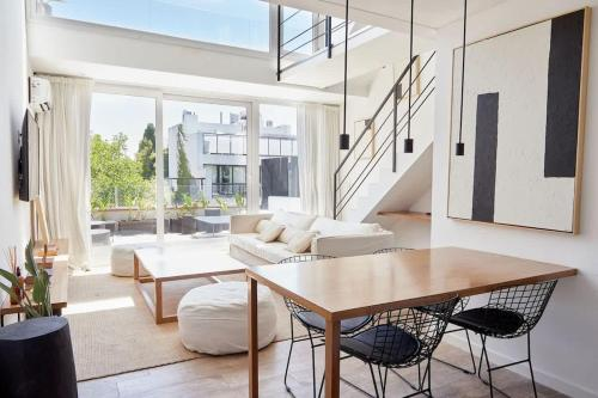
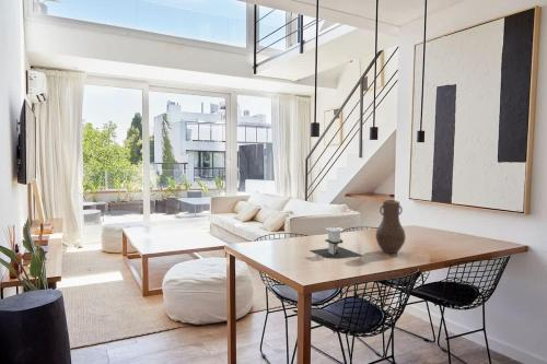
+ vase (391, 226)
+ architectural model (335, 240)
